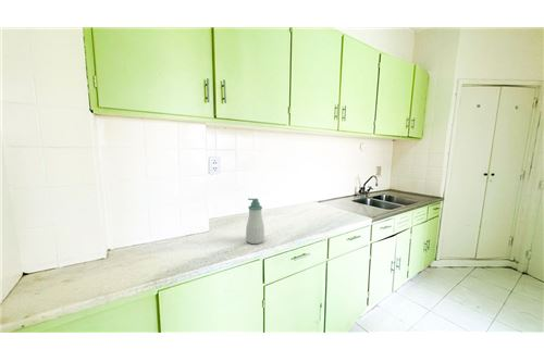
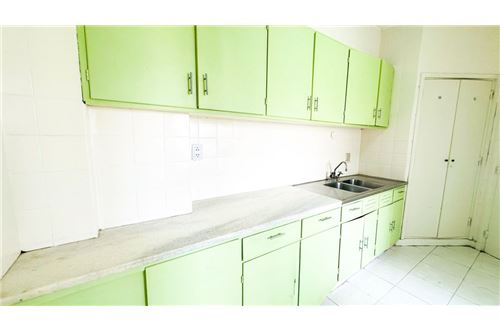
- soap bottle (255, 220)
